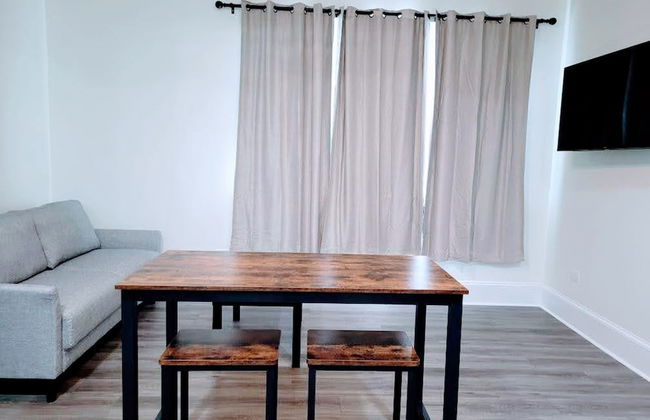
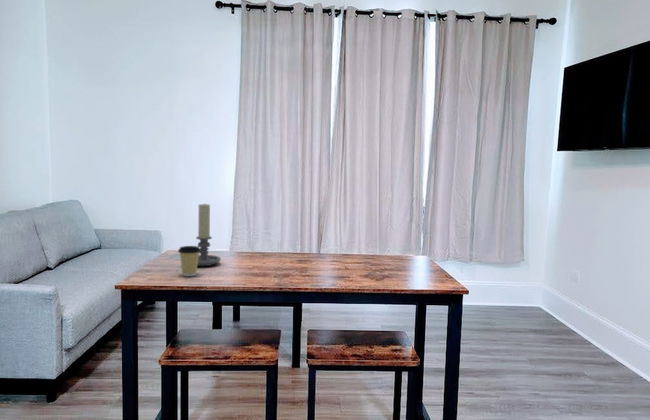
+ coffee cup (189, 260)
+ candle holder (204, 233)
